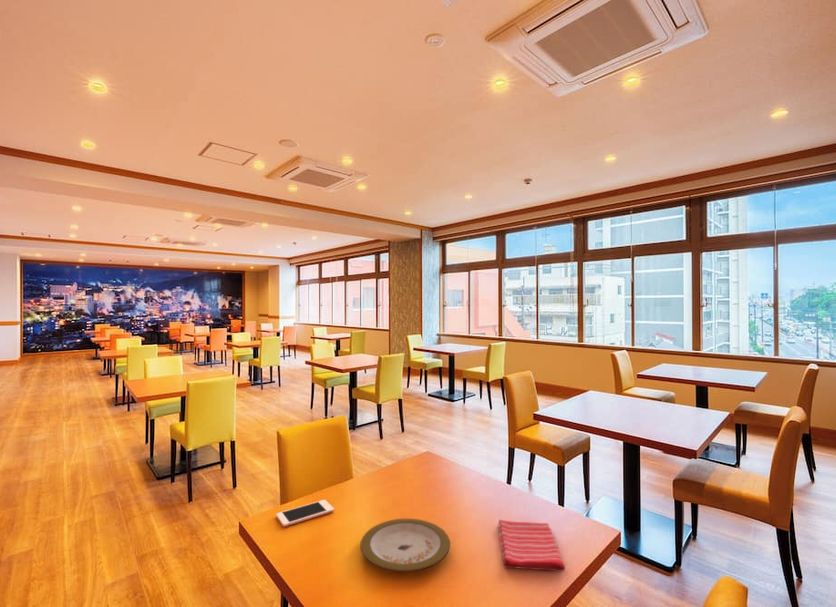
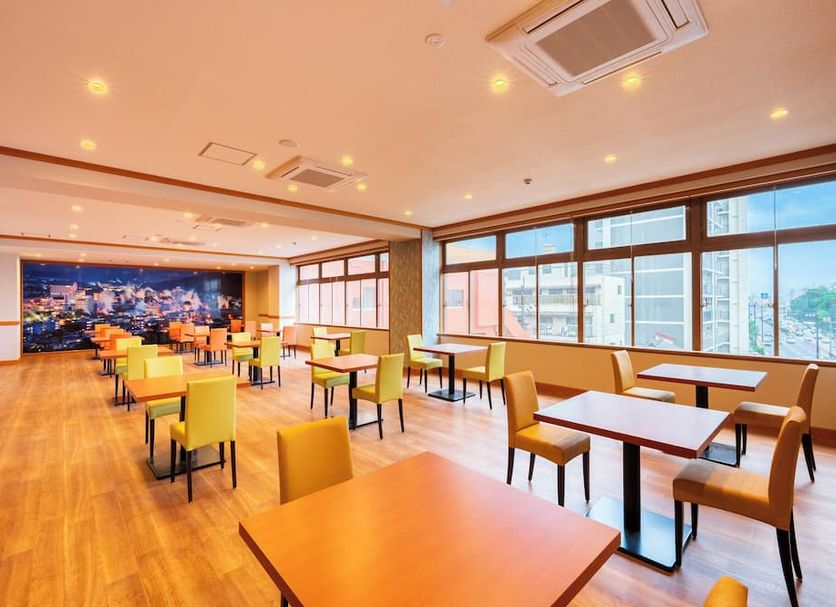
- plate (405, 545)
- cell phone (305, 512)
- dish towel (528, 542)
